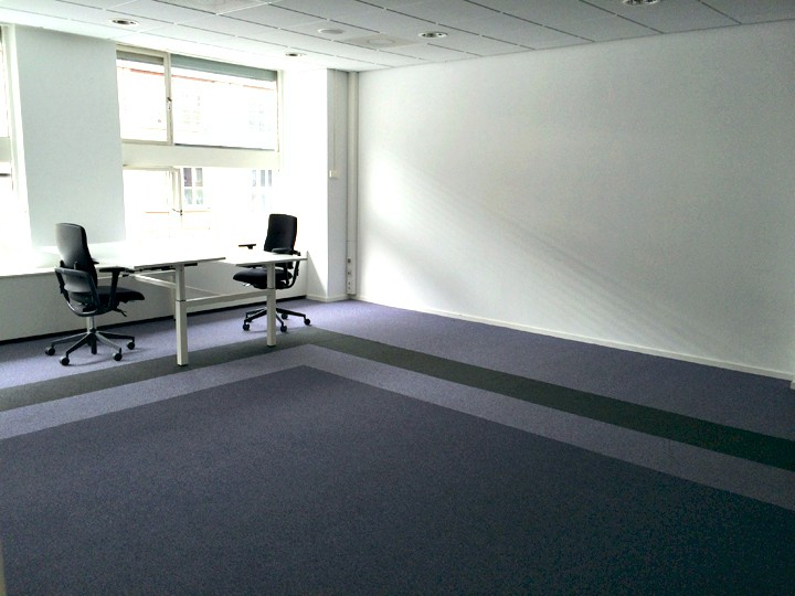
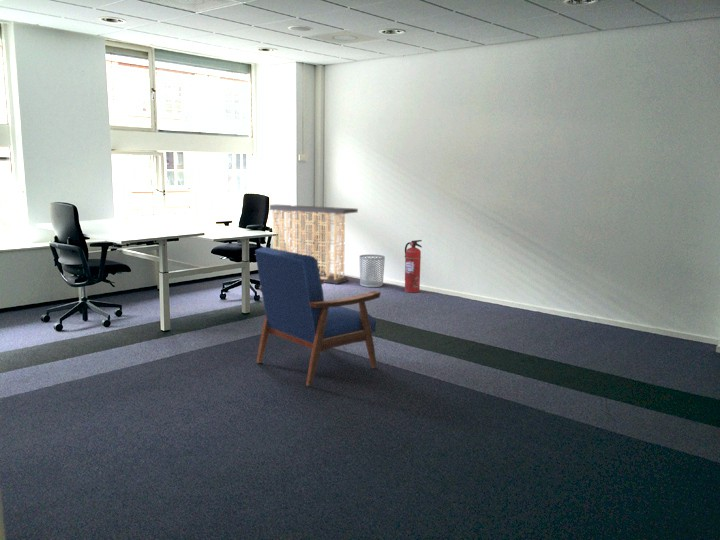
+ armchair (315, 308)
+ waste bin (371, 270)
+ console table (308, 243)
+ fire extinguisher (412, 265)
